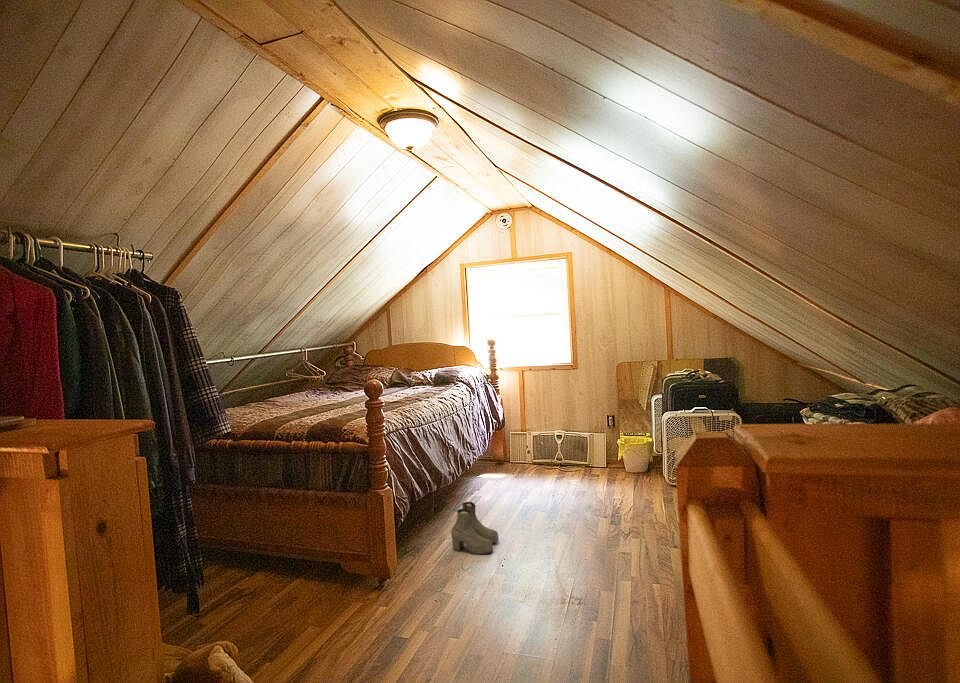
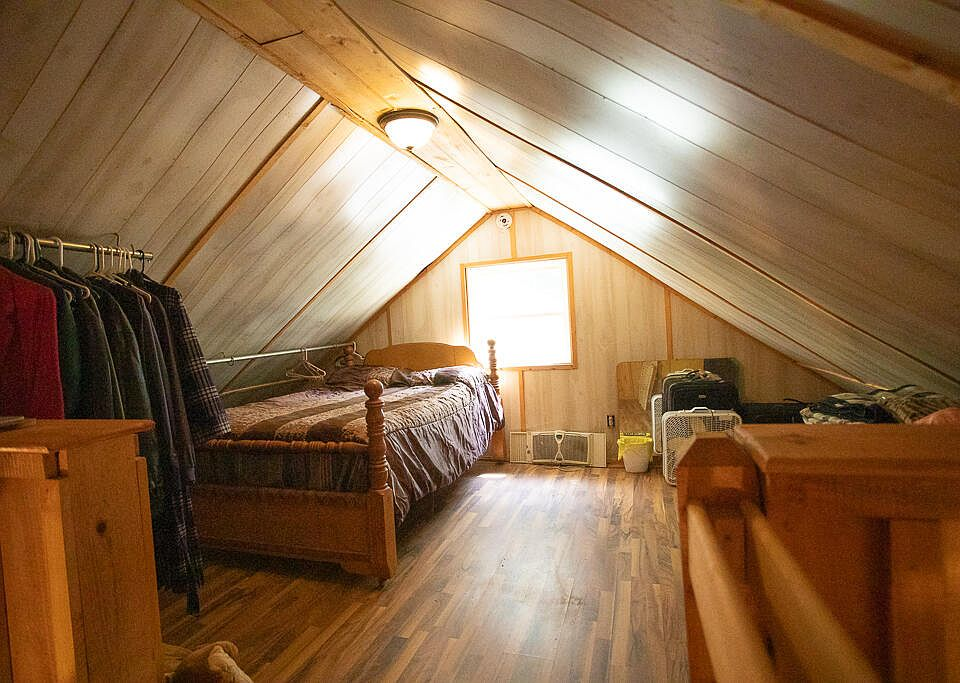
- boots (474, 526)
